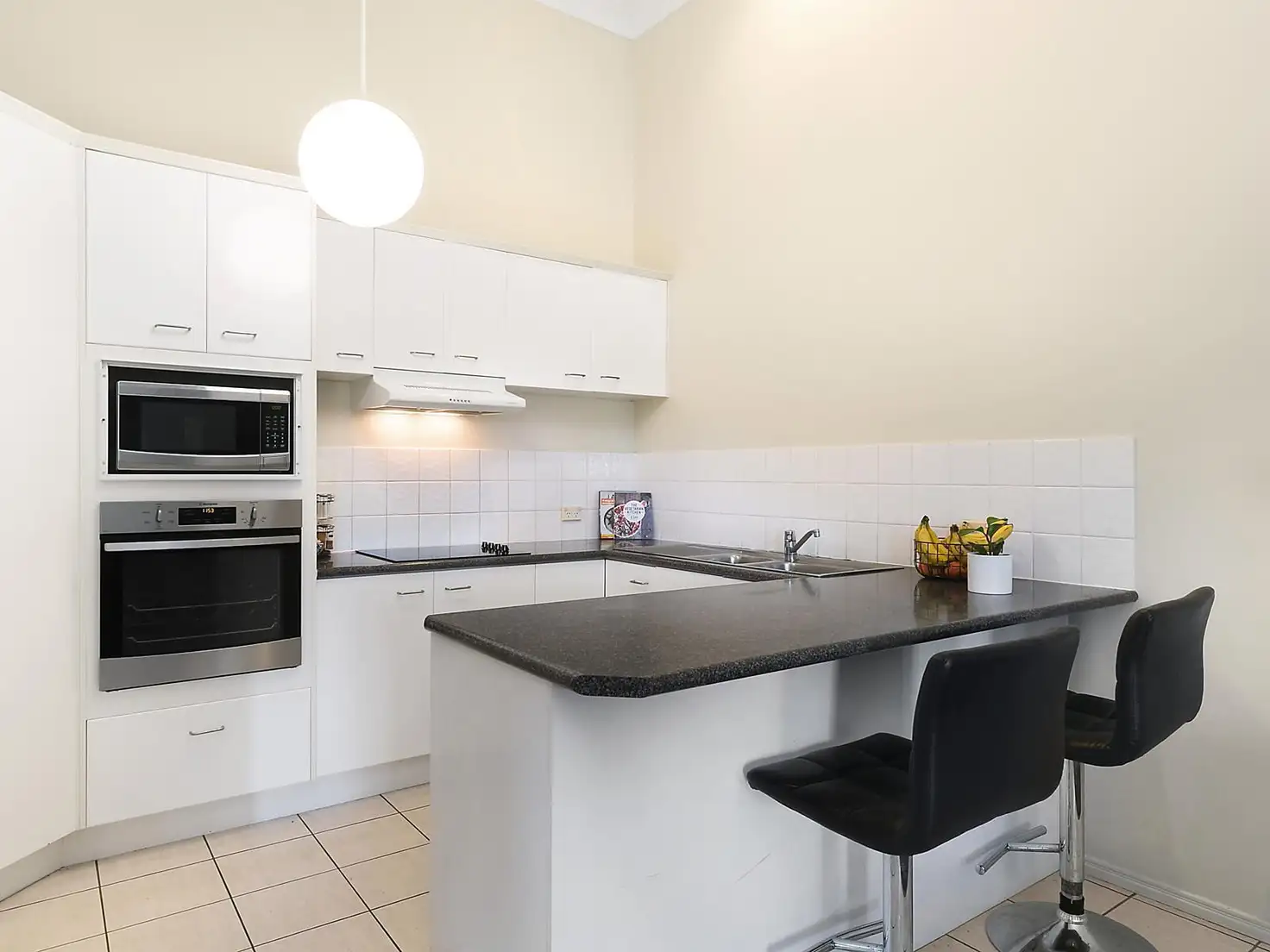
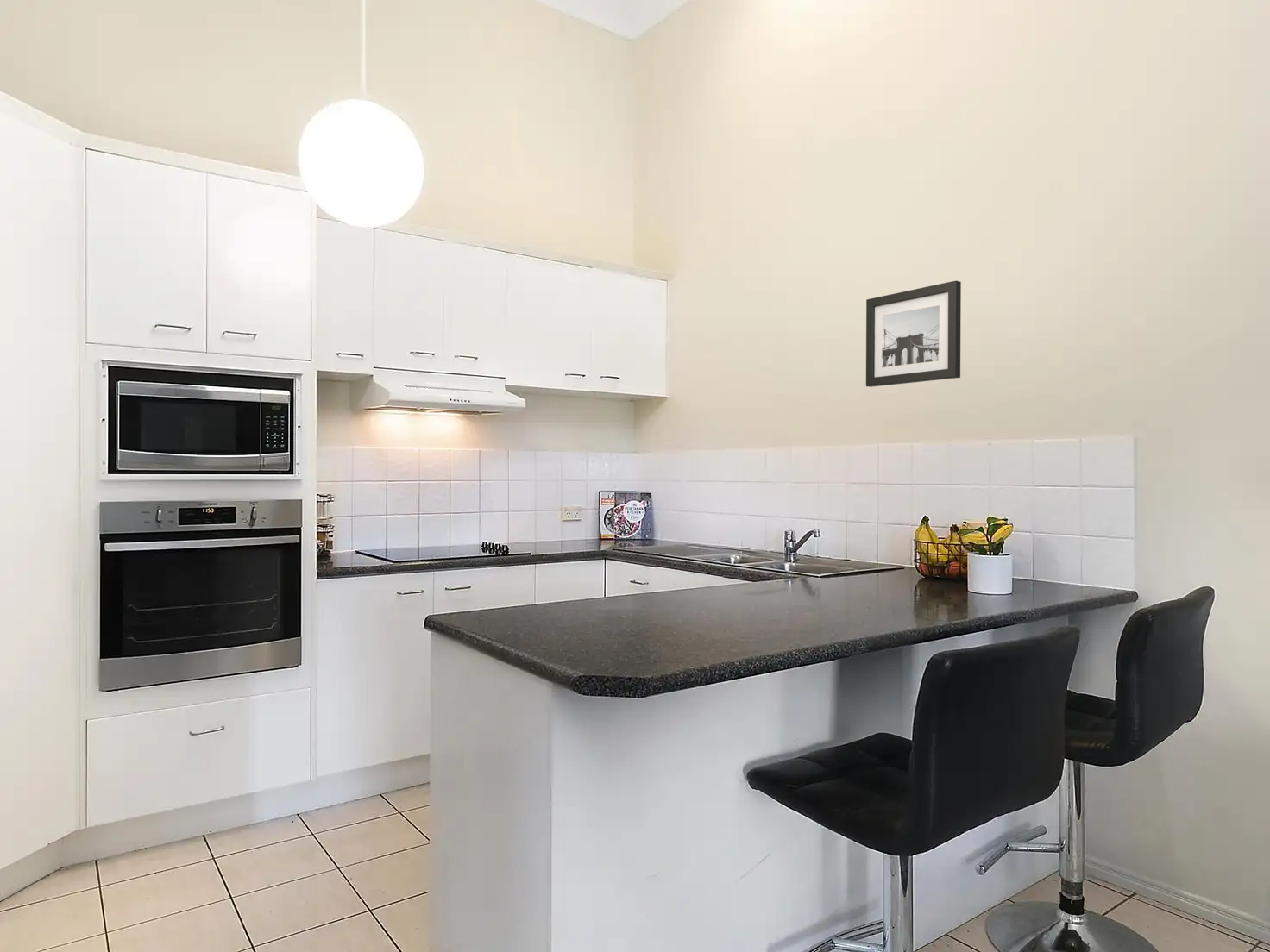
+ wall art (910, 336)
